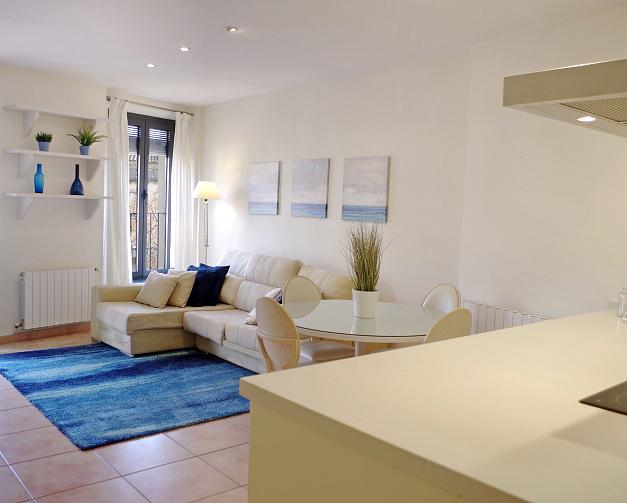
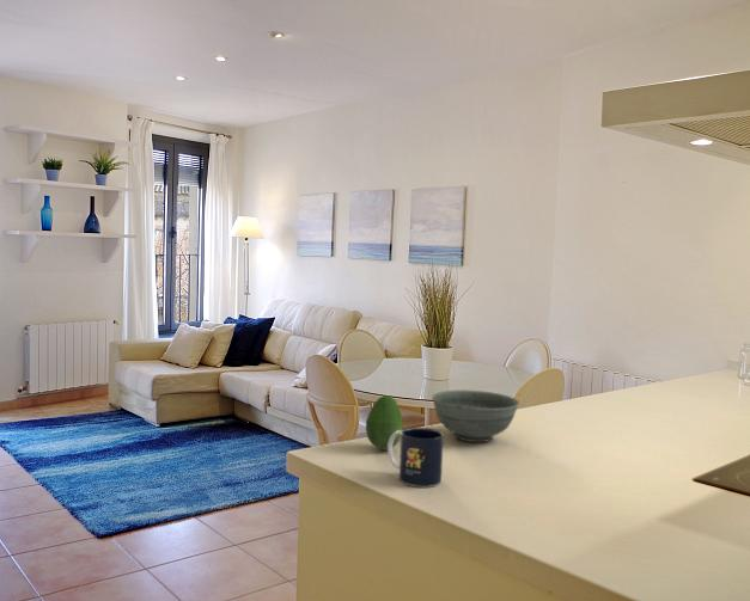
+ mug (413, 454)
+ fruit (384, 422)
+ bowl (474, 417)
